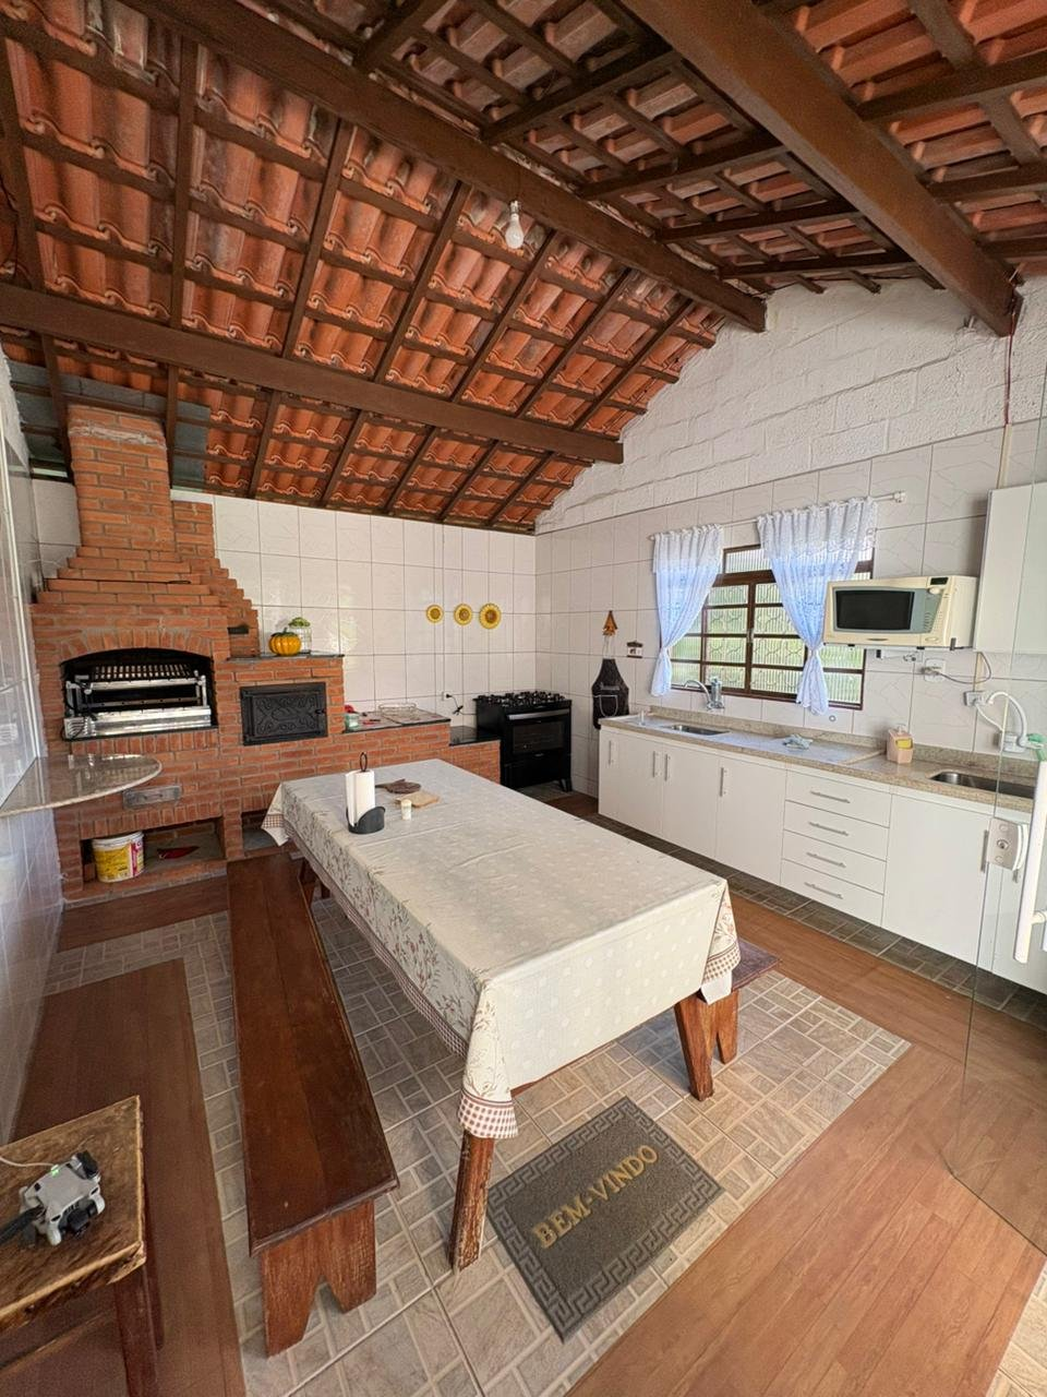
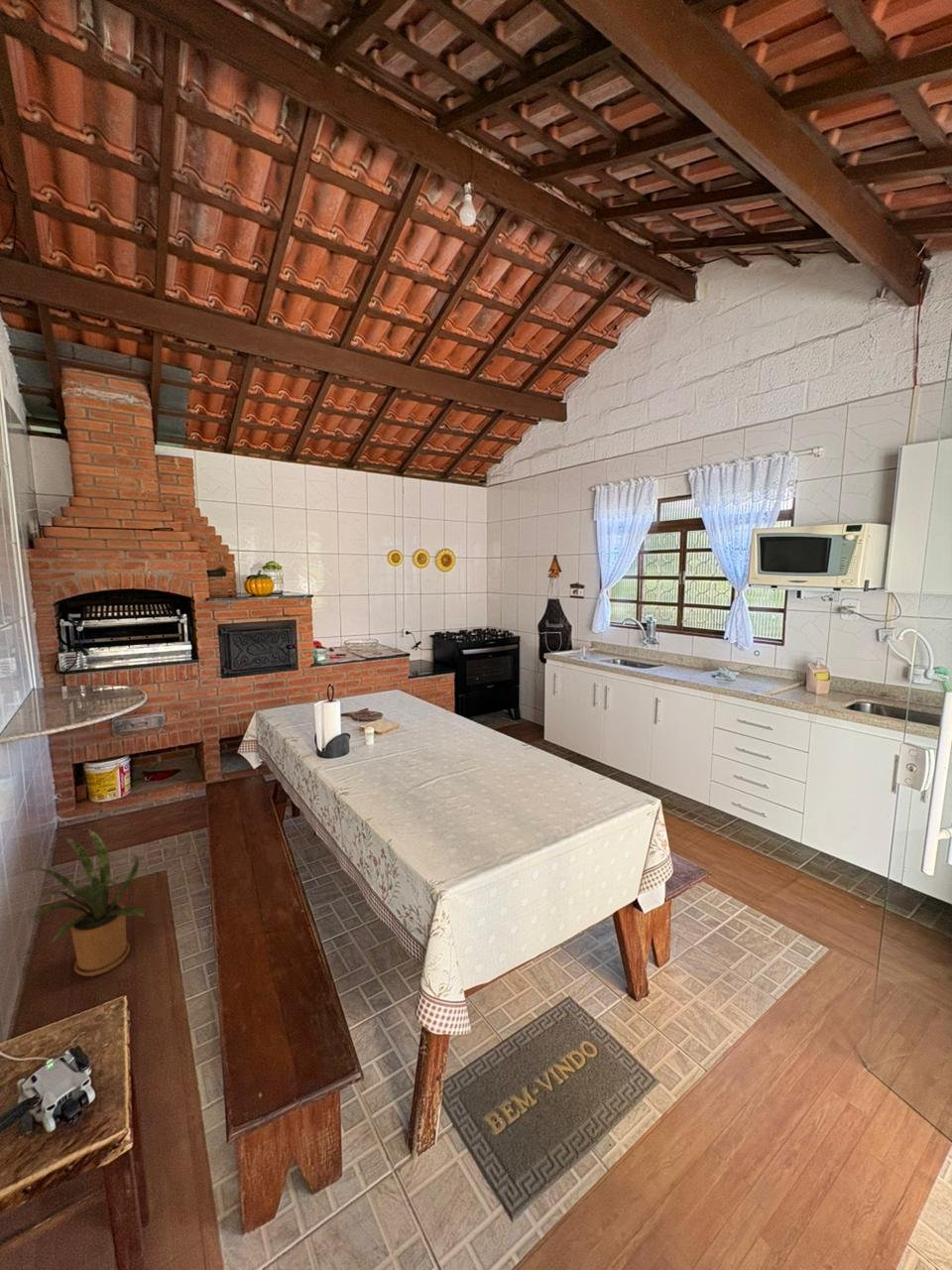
+ house plant (87, 908)
